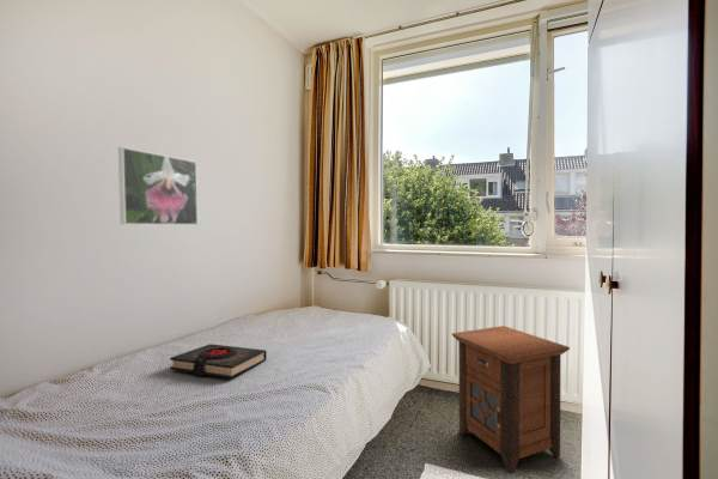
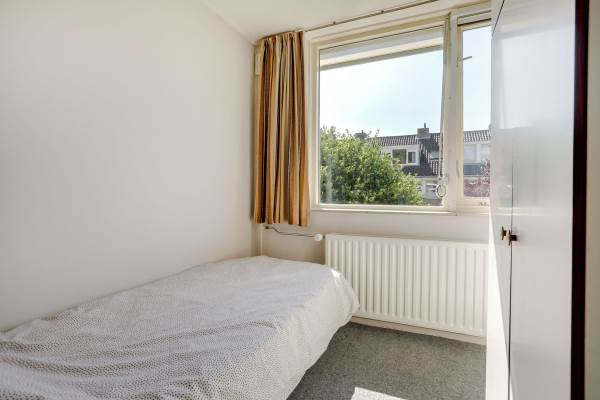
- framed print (162, 189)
- book (219, 357)
- nightstand (506, 392)
